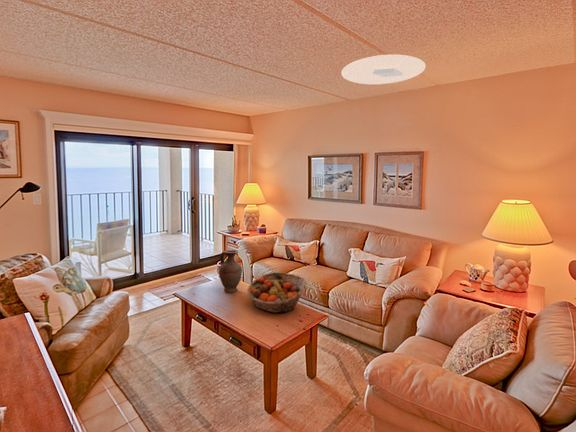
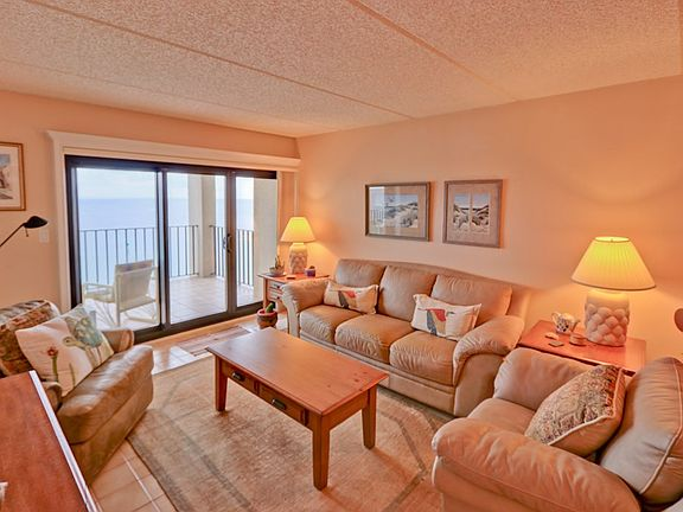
- ceiling light (382, 67)
- fruit basket (276, 291)
- vase (230, 271)
